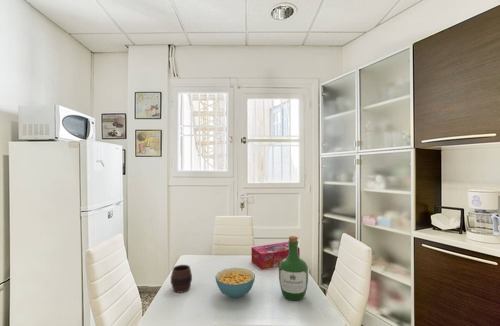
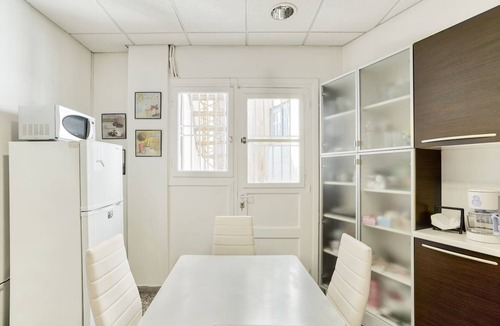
- cereal bowl (235, 285)
- cup (181, 278)
- tissue box (275, 254)
- wine bottle (293, 266)
